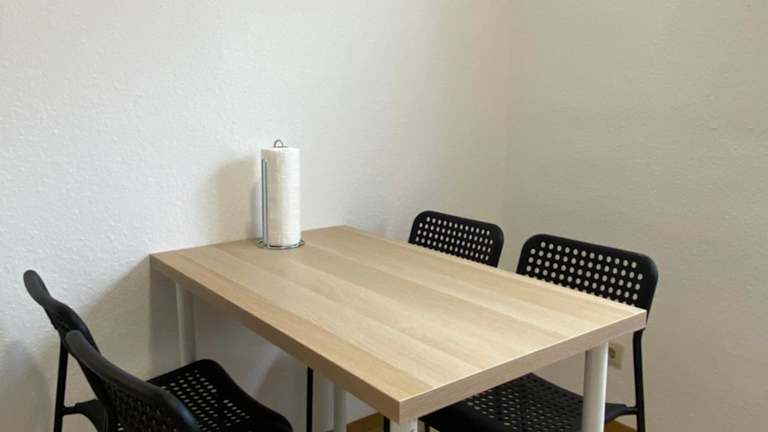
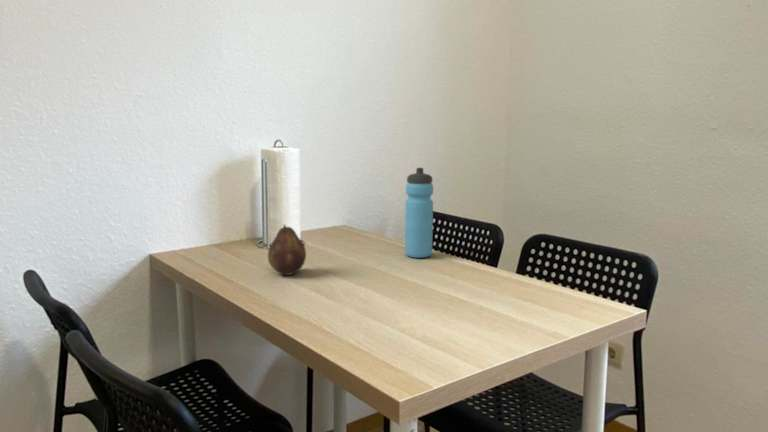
+ fruit (287, 249)
+ water bottle (419, 212)
